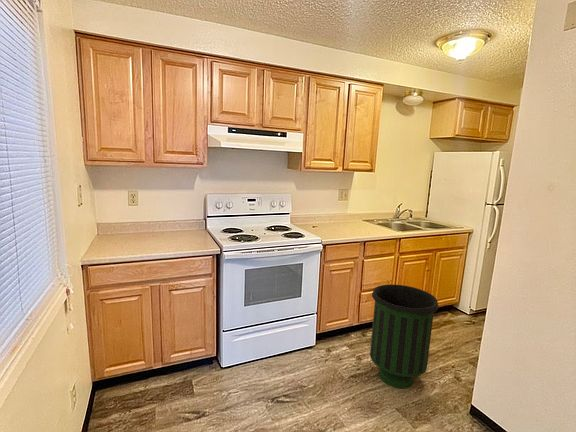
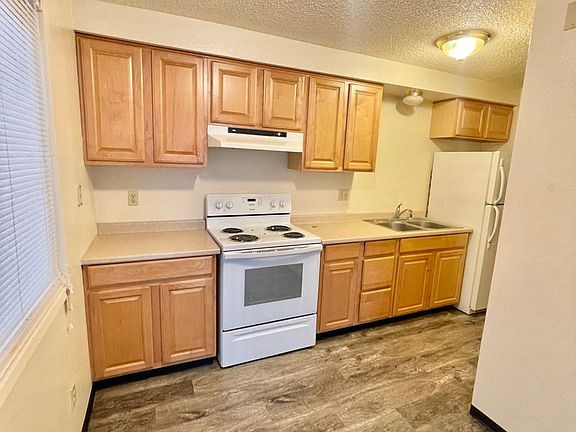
- trash can (399, 337)
